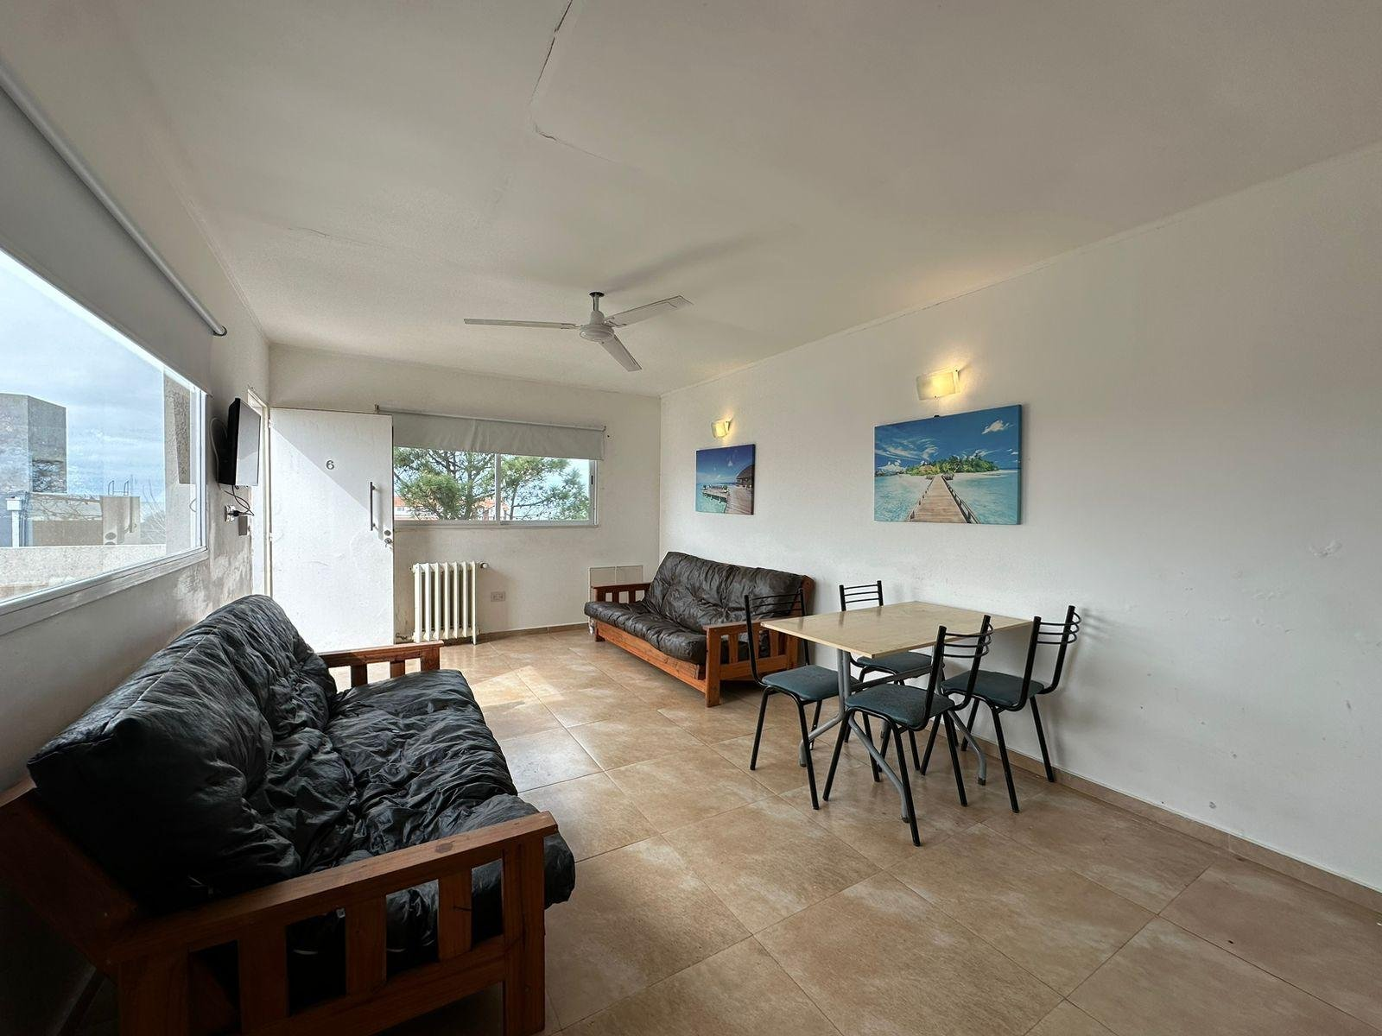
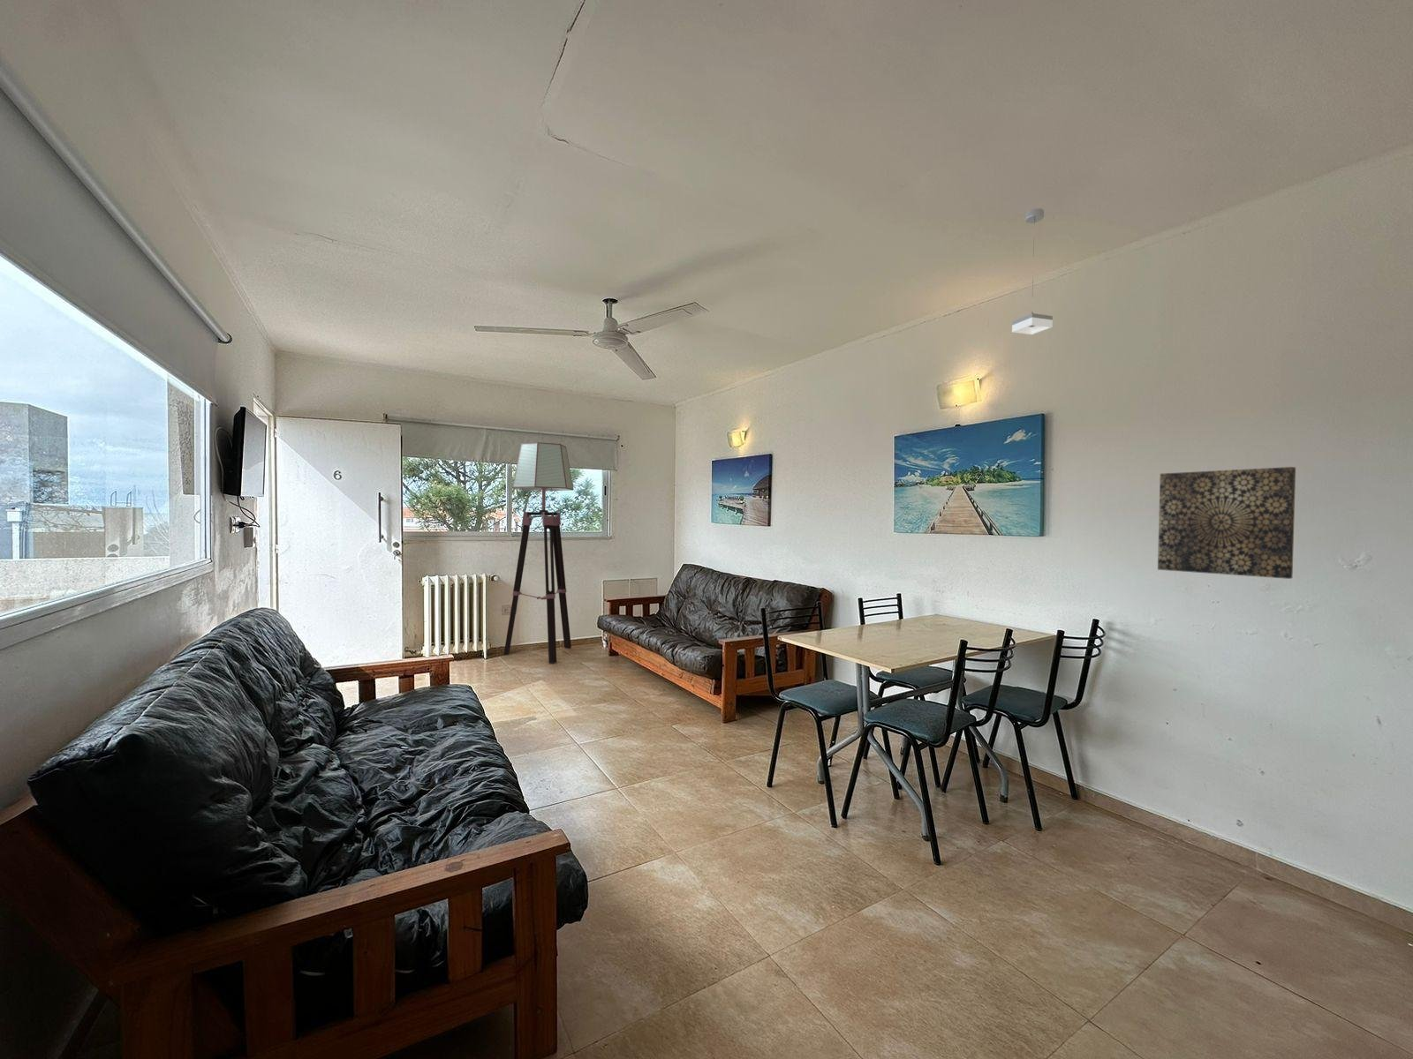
+ wall art (1222, 522)
+ floor lamp (545, 548)
+ pendant lamp (1032, 279)
